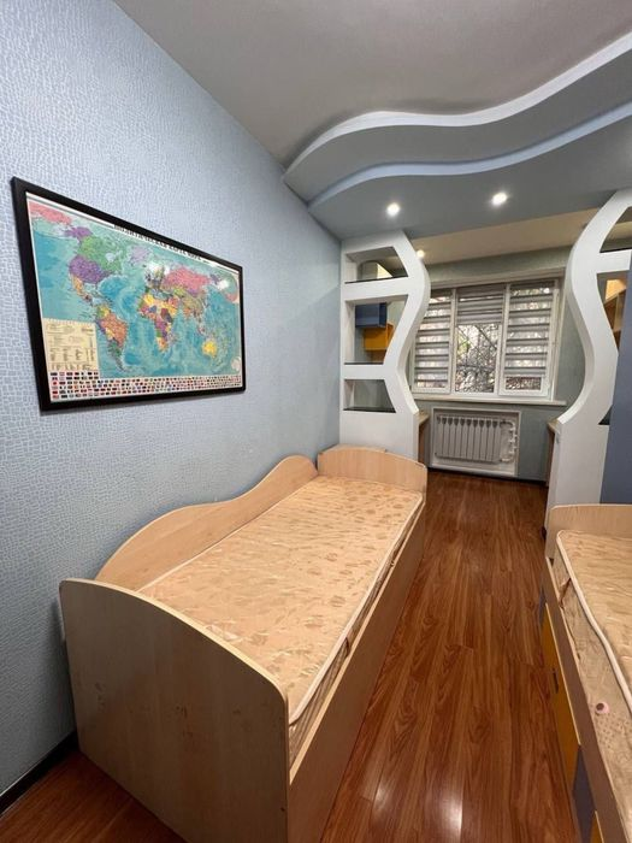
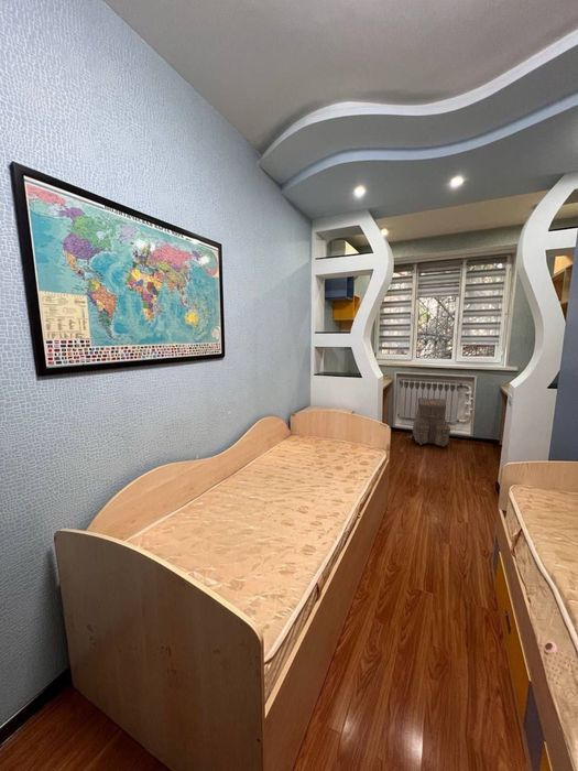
+ backpack (429, 420)
